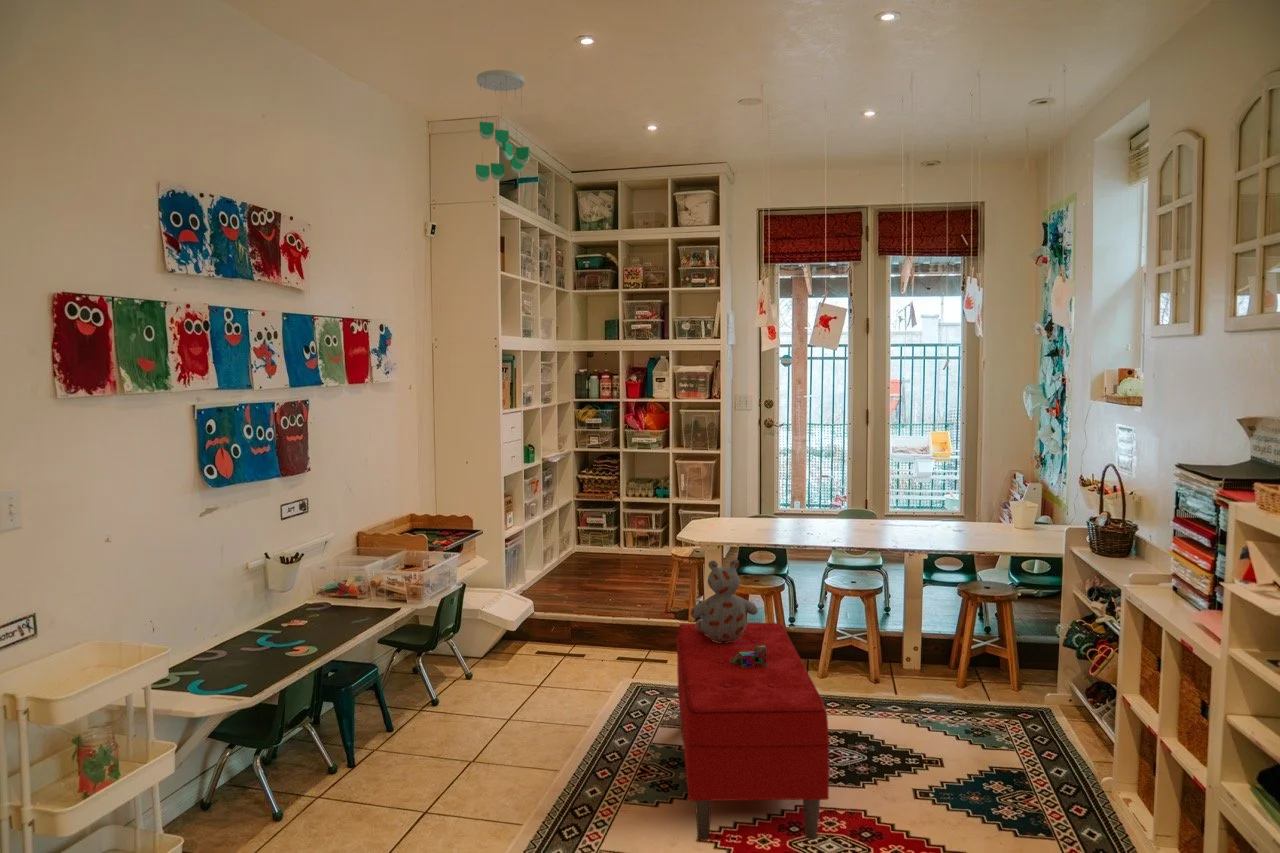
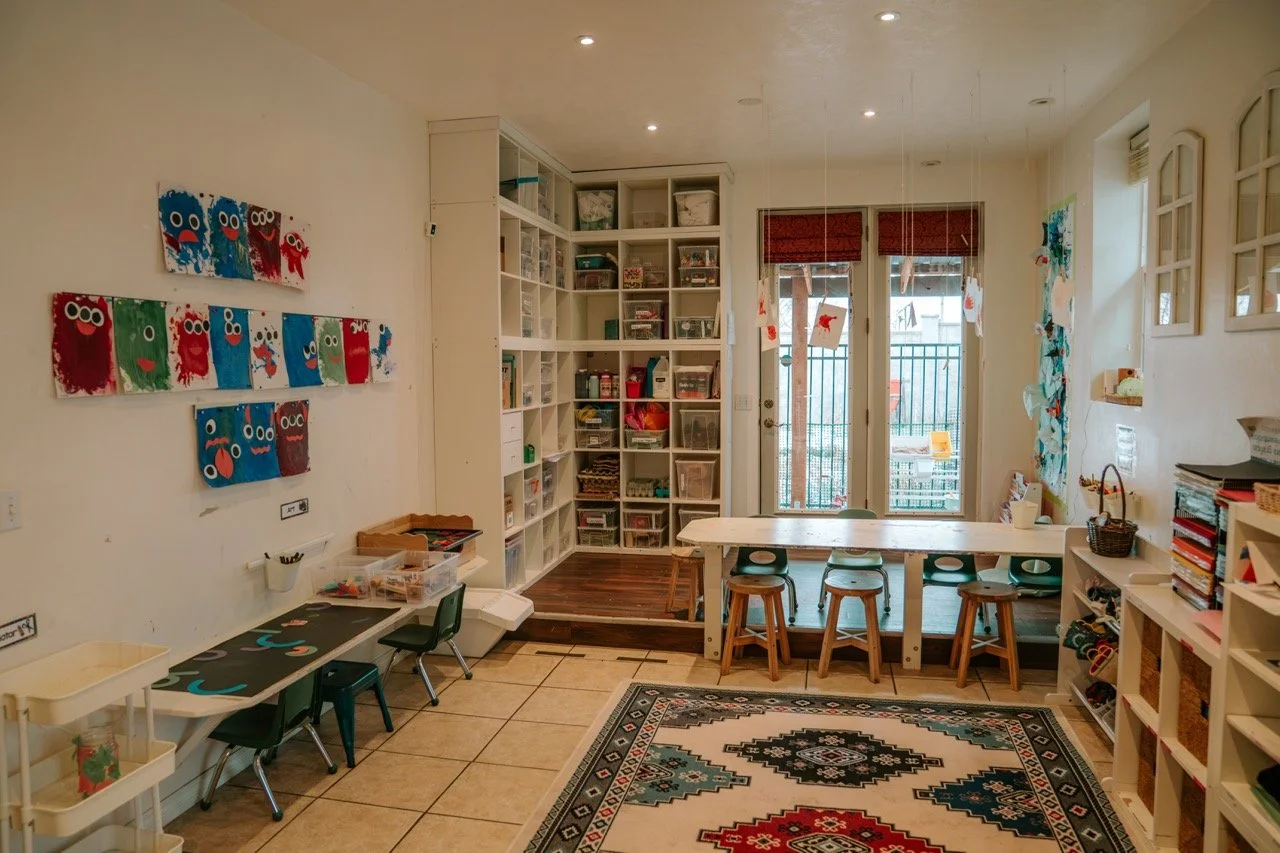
- stuffed bear (721, 597)
- ceiling mobile (501, 130)
- bench (742, 717)
- toy building blocks (748, 654)
